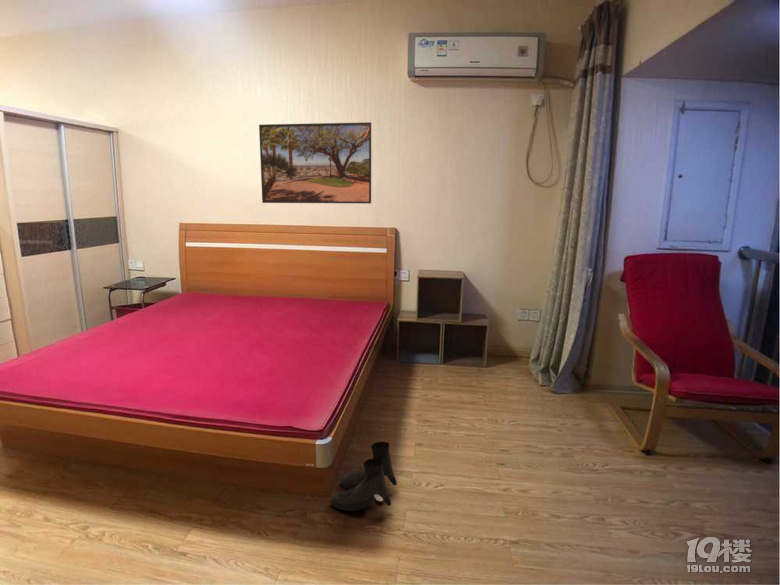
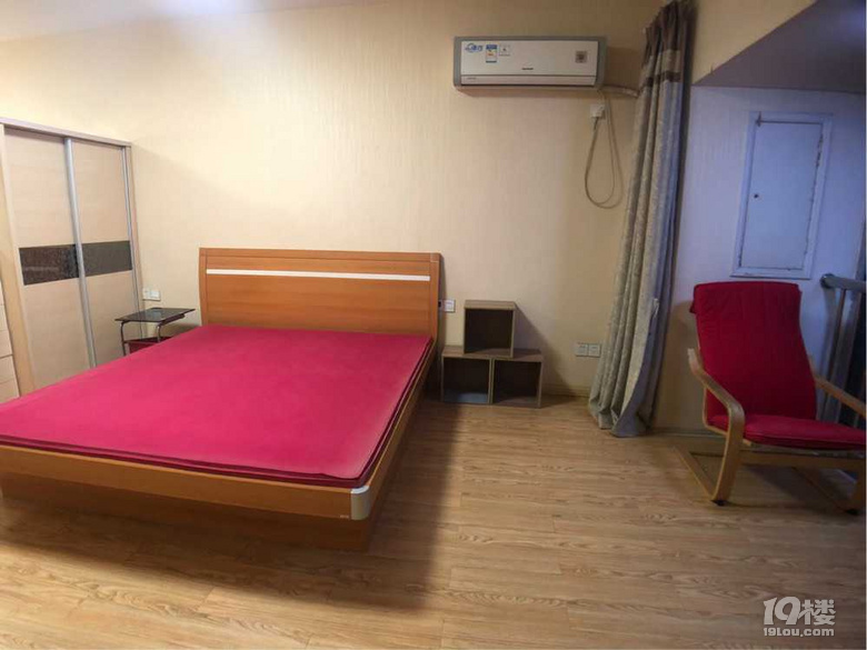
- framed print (315, 164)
- boots (364, 473)
